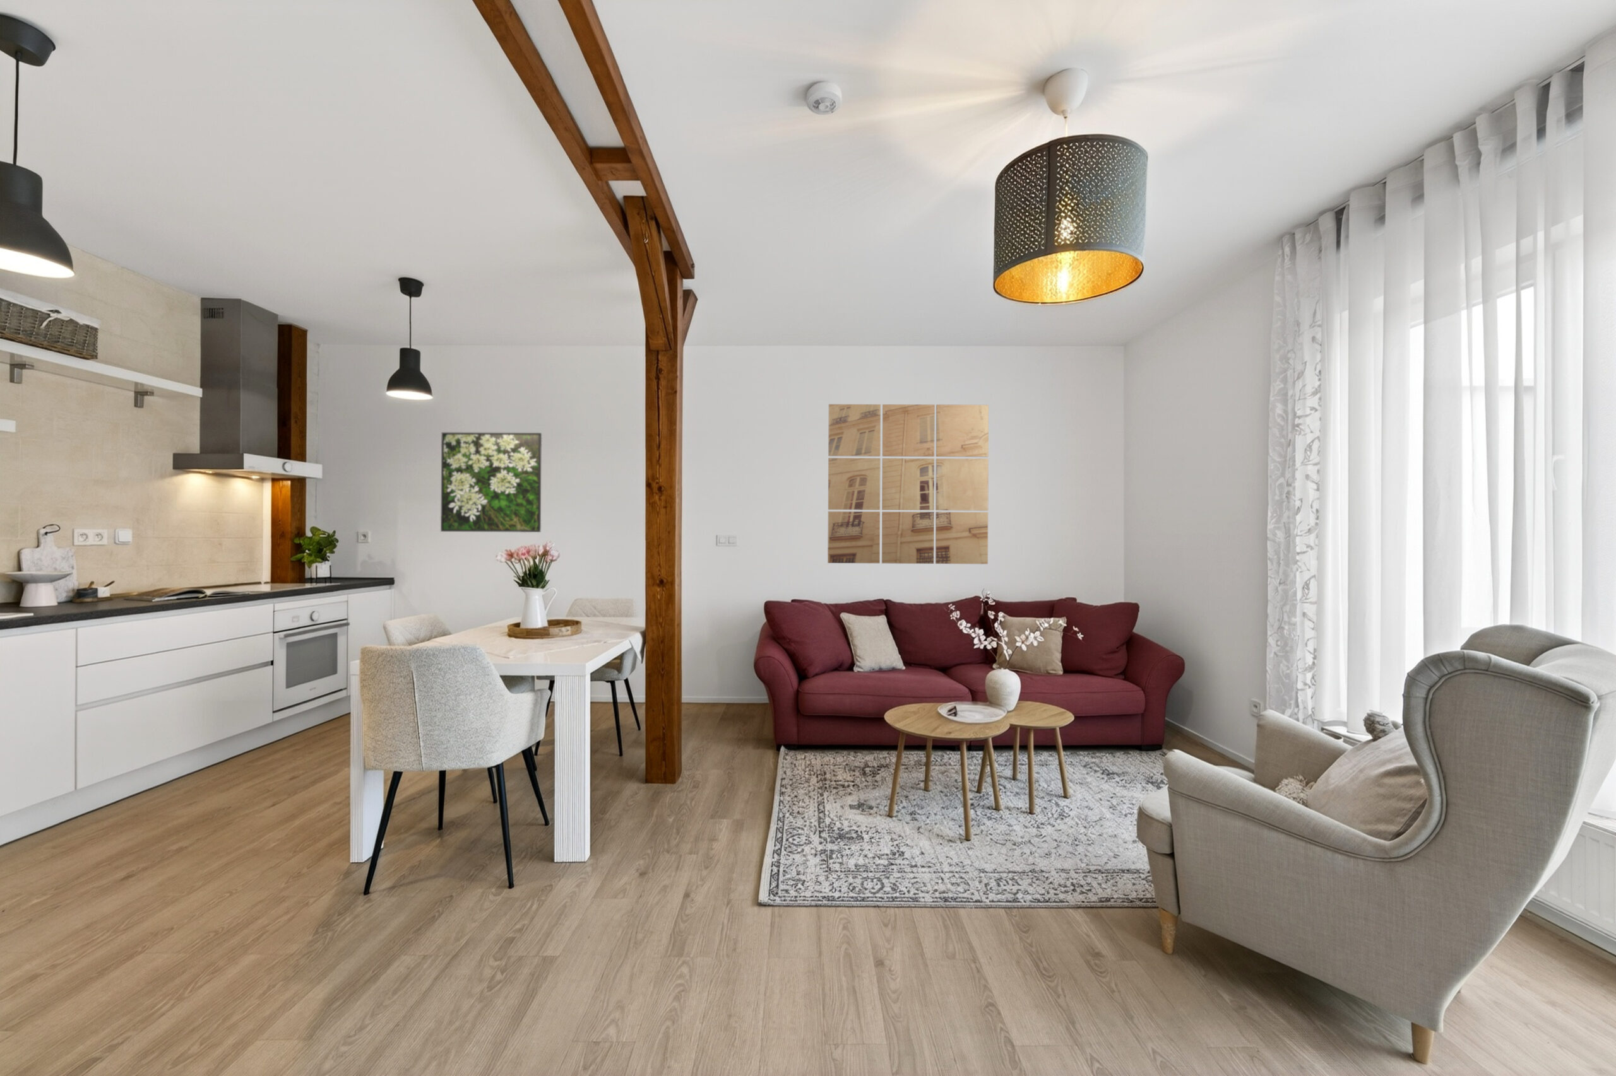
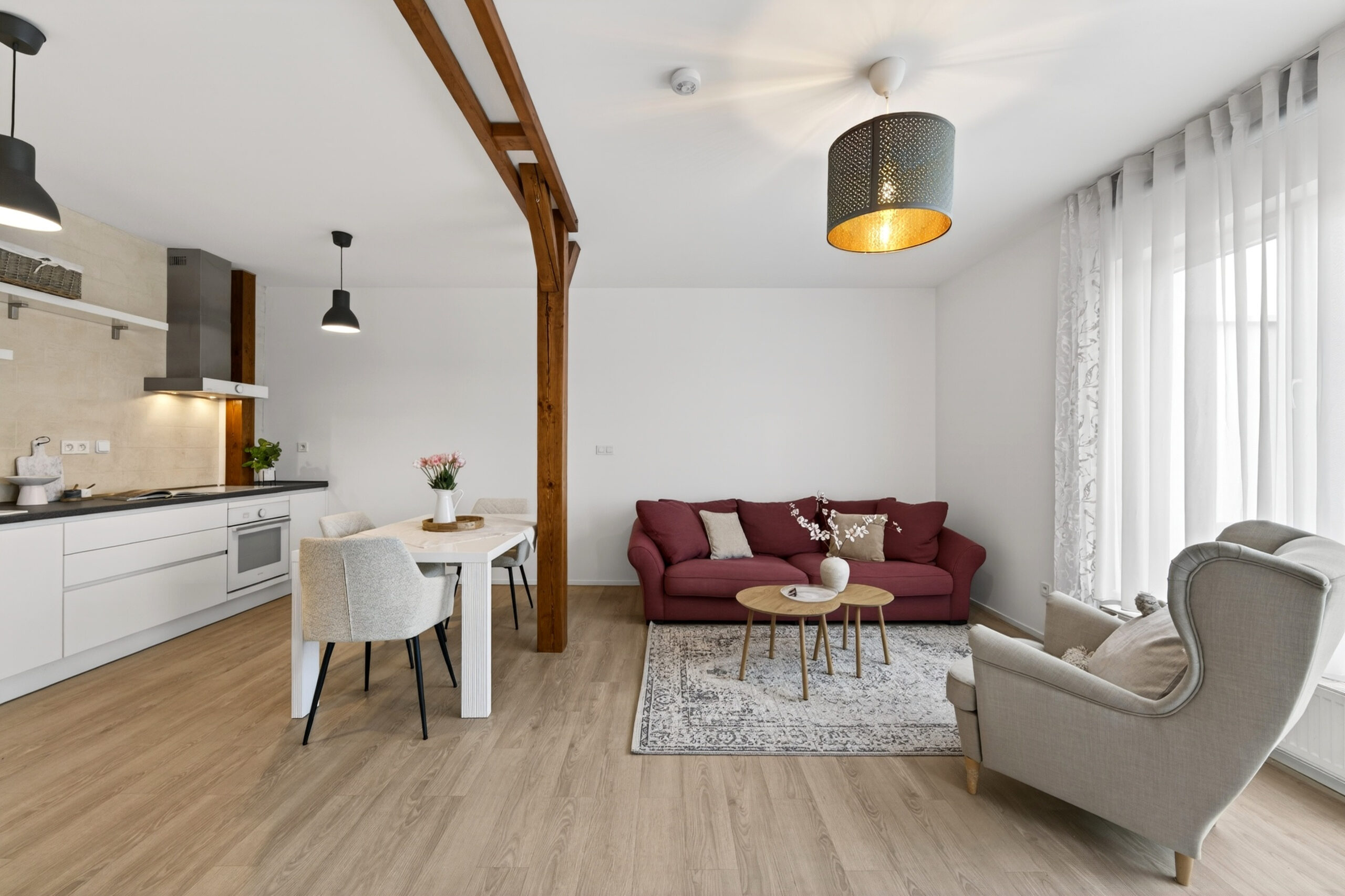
- wall art (908, 484)
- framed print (491, 482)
